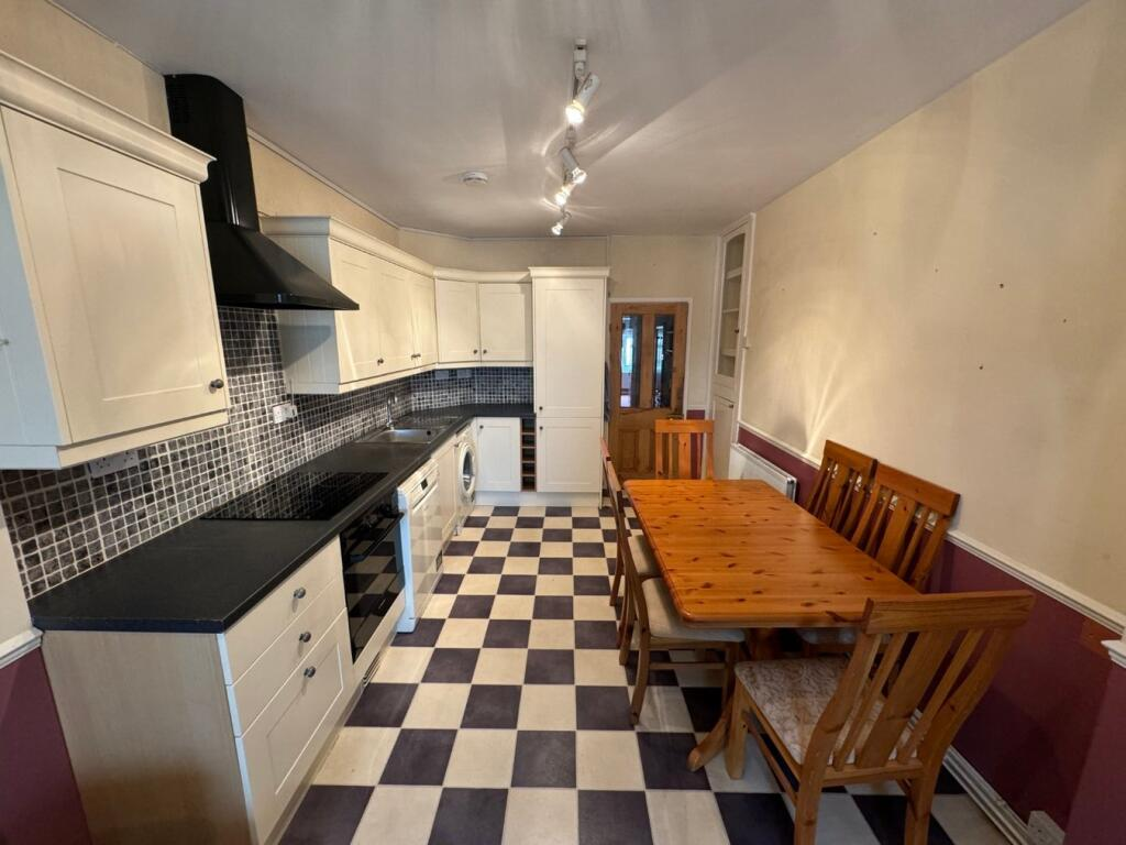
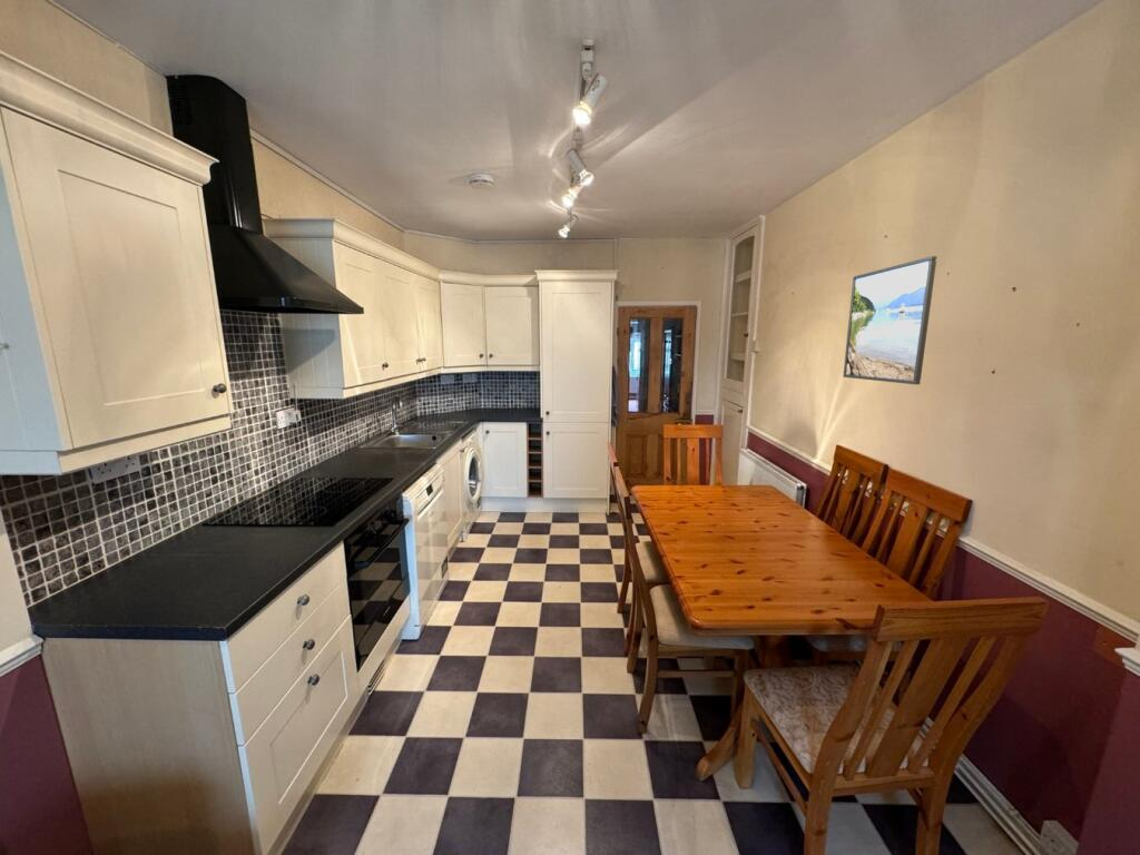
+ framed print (883, 325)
